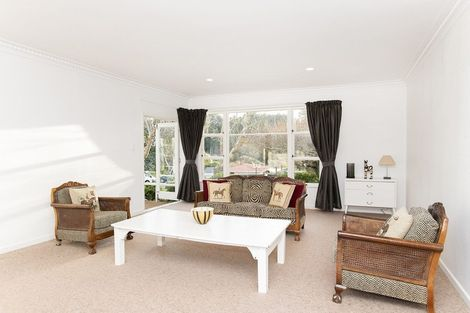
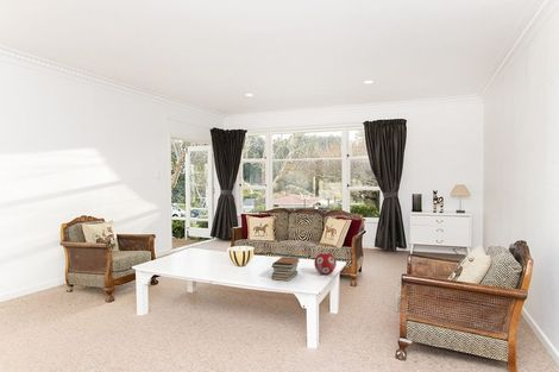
+ decorative ball (325, 263)
+ book stack (285, 267)
